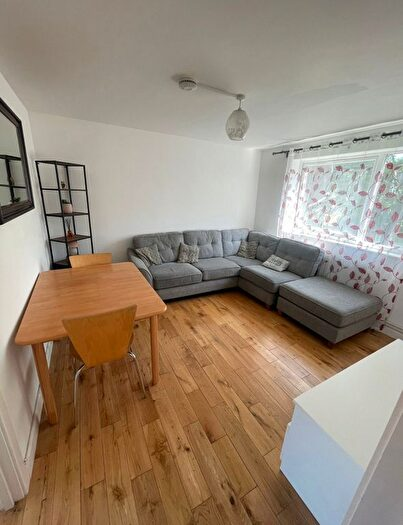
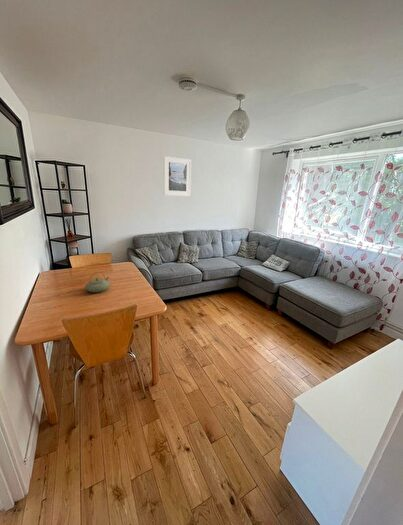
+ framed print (177, 177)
+ teapot (98, 280)
